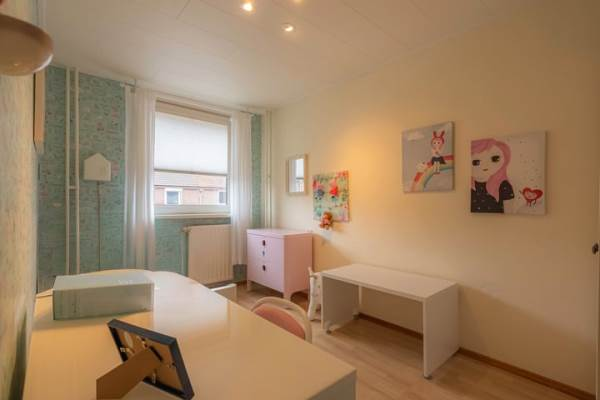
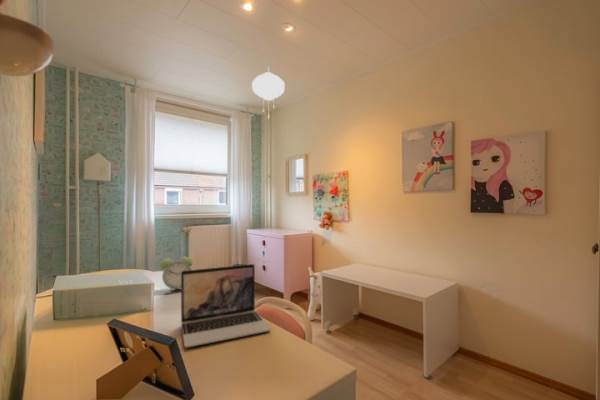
+ alarm clock (177, 271)
+ paper lantern (268, 93)
+ laptop (224, 300)
